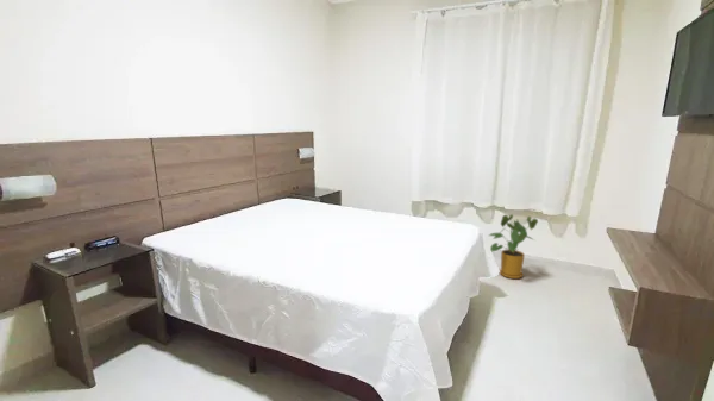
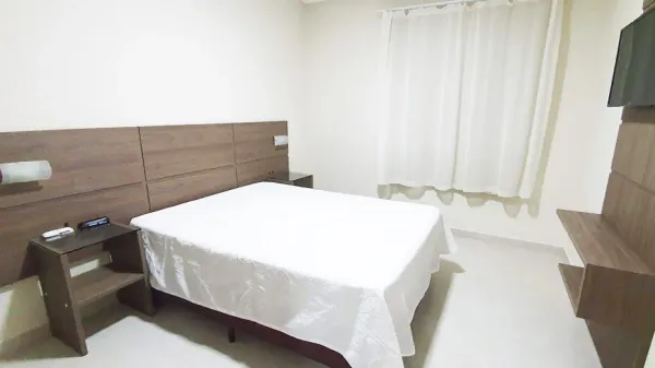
- house plant (511, 246)
